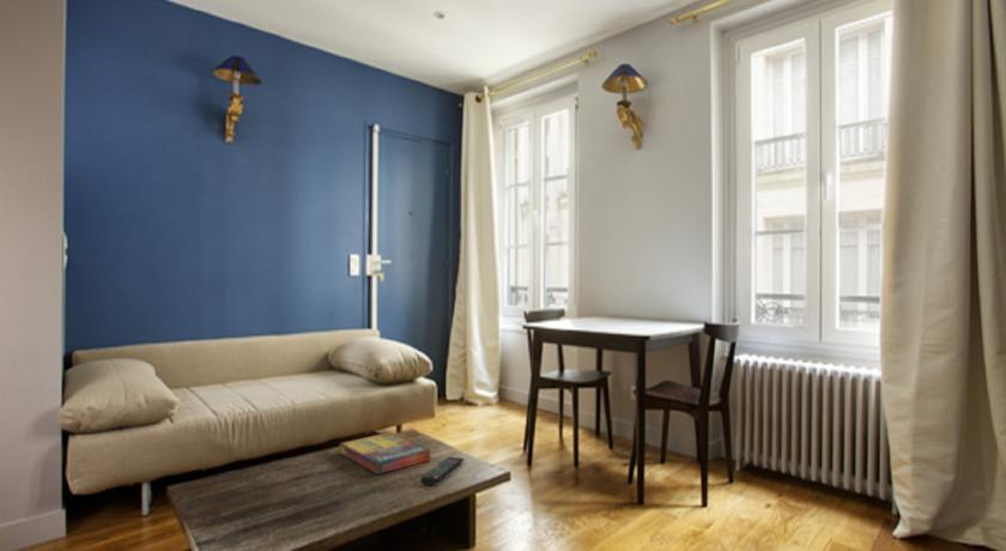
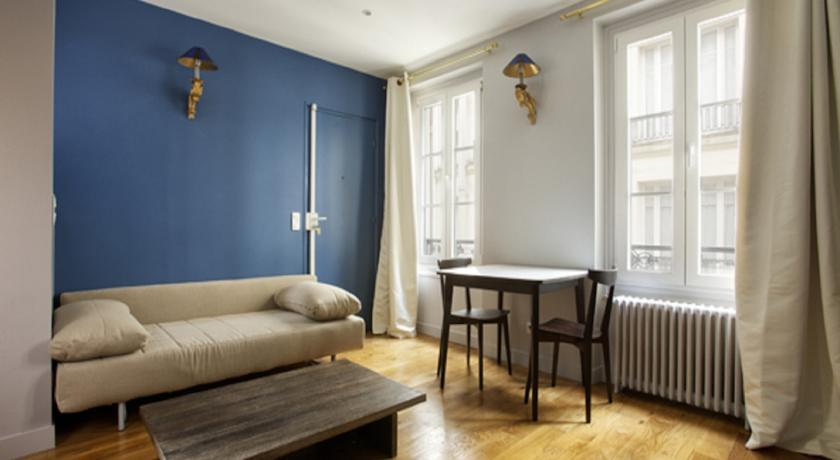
- game compilation box (383, 450)
- remote control (443, 470)
